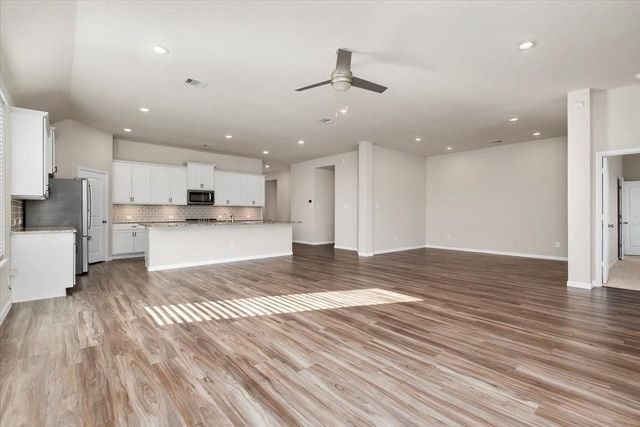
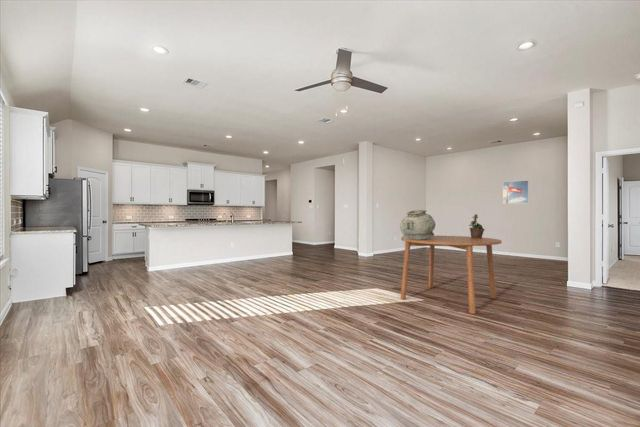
+ dining table (433, 268)
+ vessel (418, 225)
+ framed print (515, 192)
+ potted plant (477, 224)
